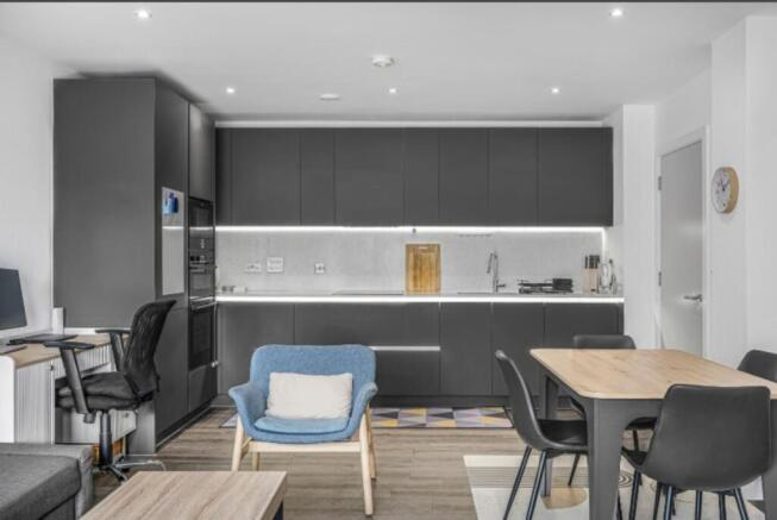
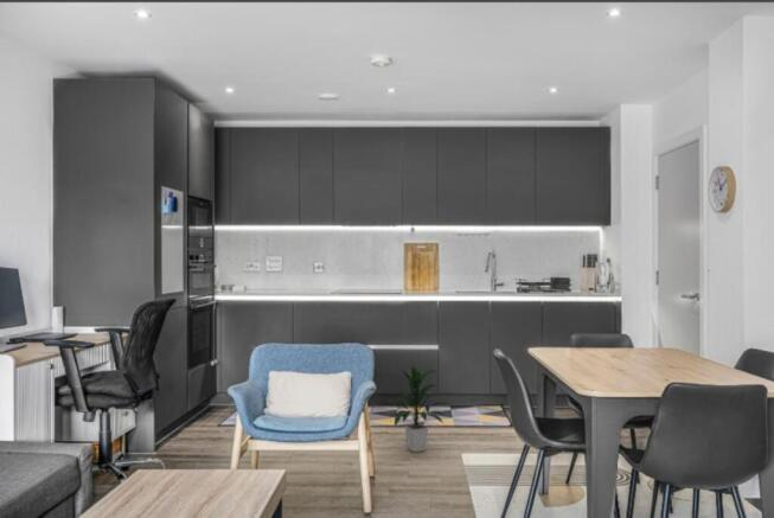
+ indoor plant (416, 405)
